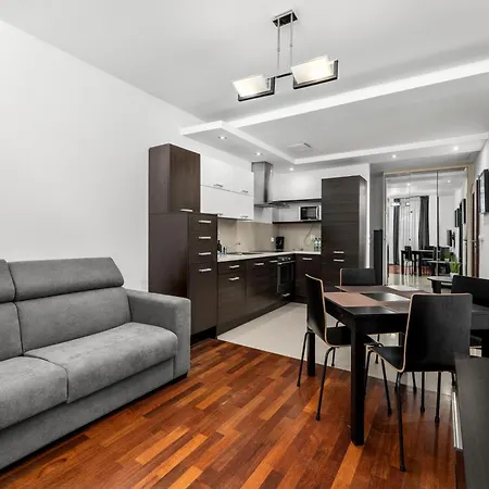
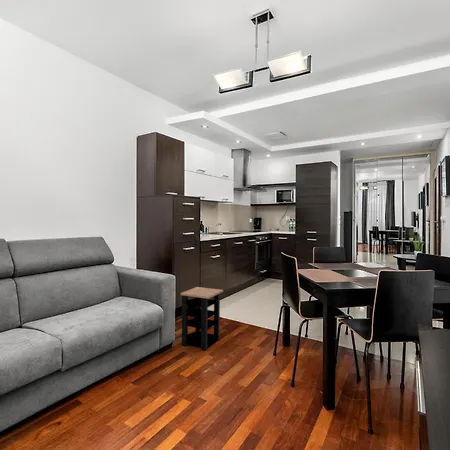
+ side table (201, 316)
